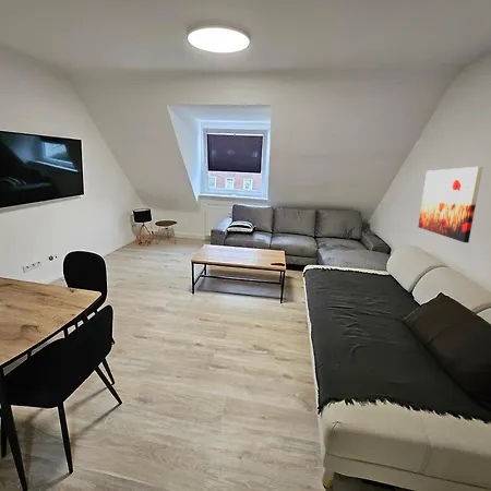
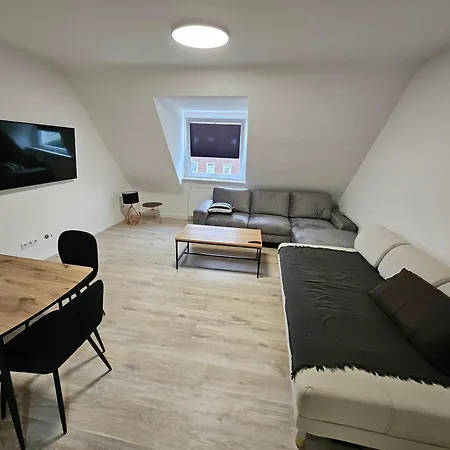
- wall art (444, 202)
